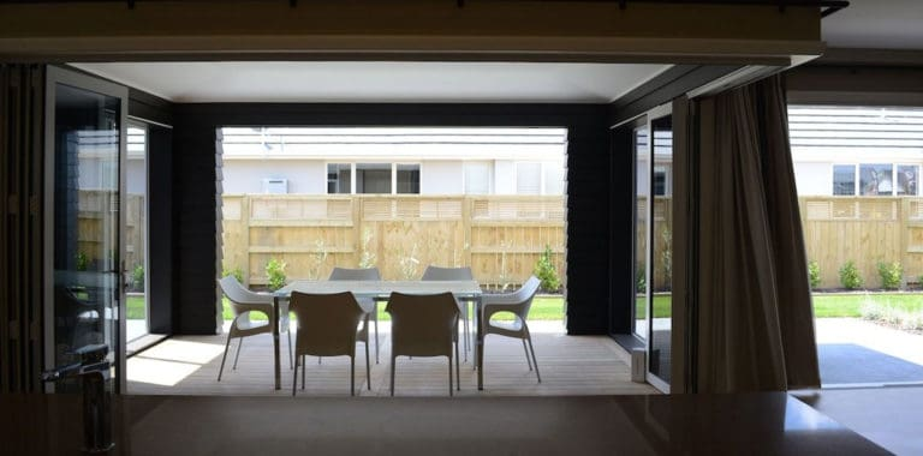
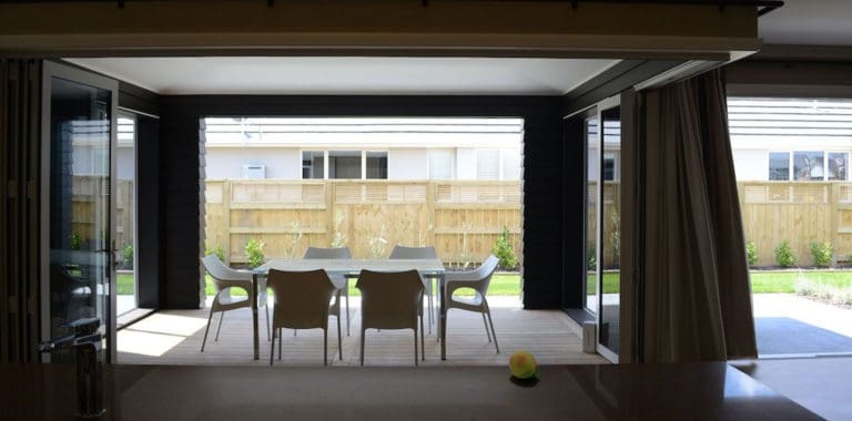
+ fruit (523, 363)
